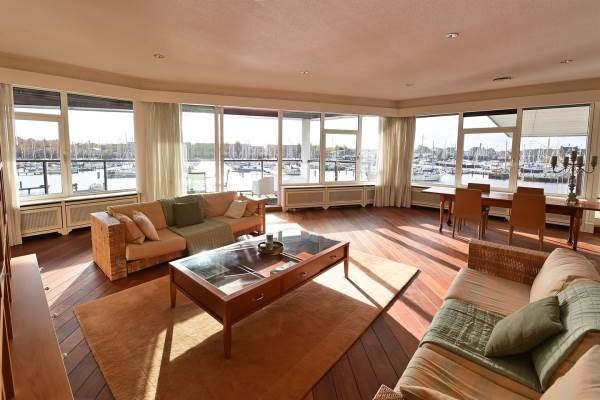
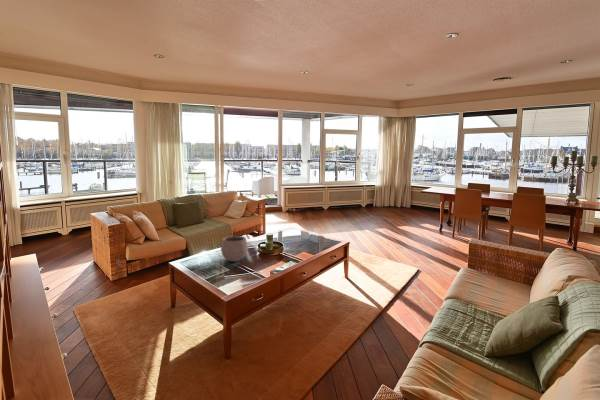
+ plant pot (234, 244)
